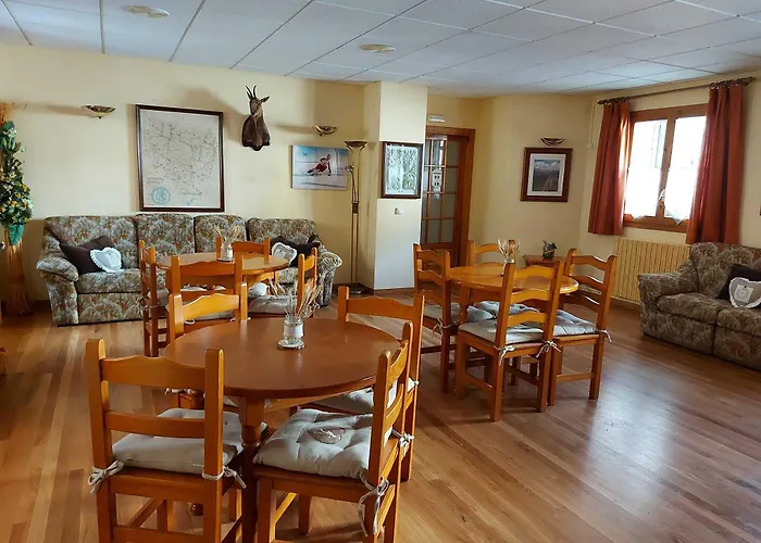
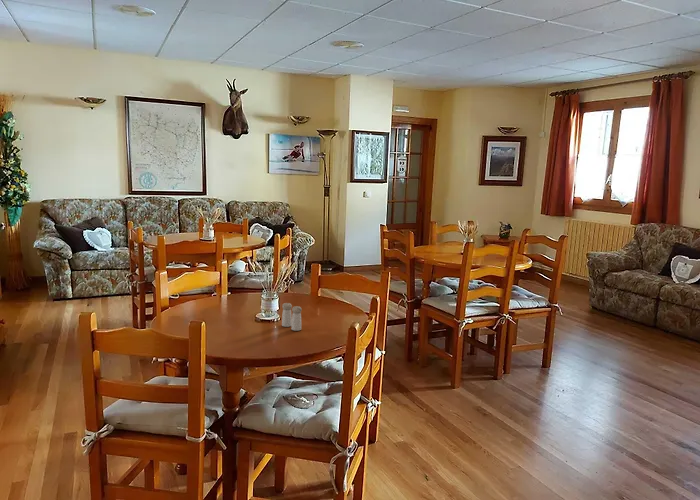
+ salt and pepper shaker (292, 316)
